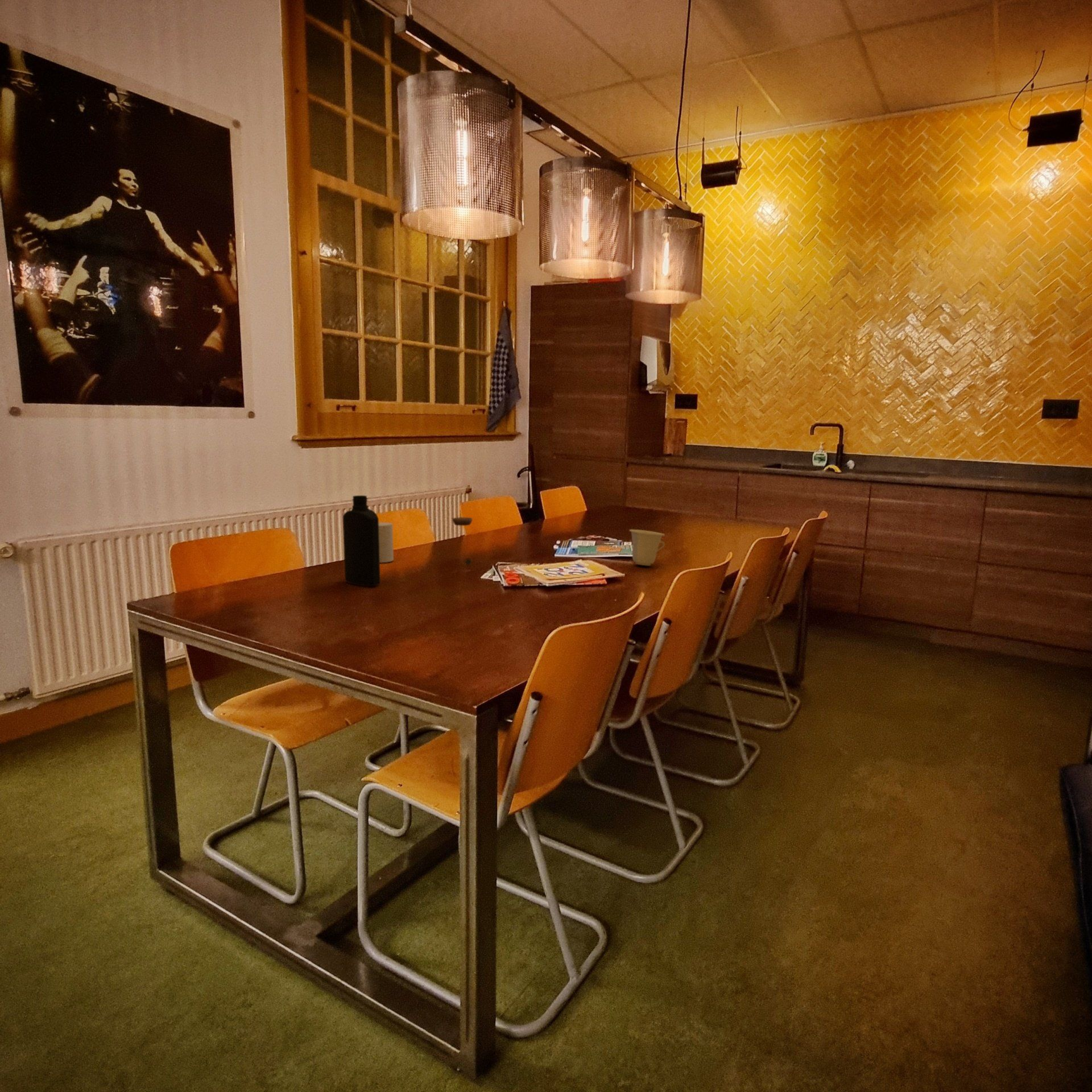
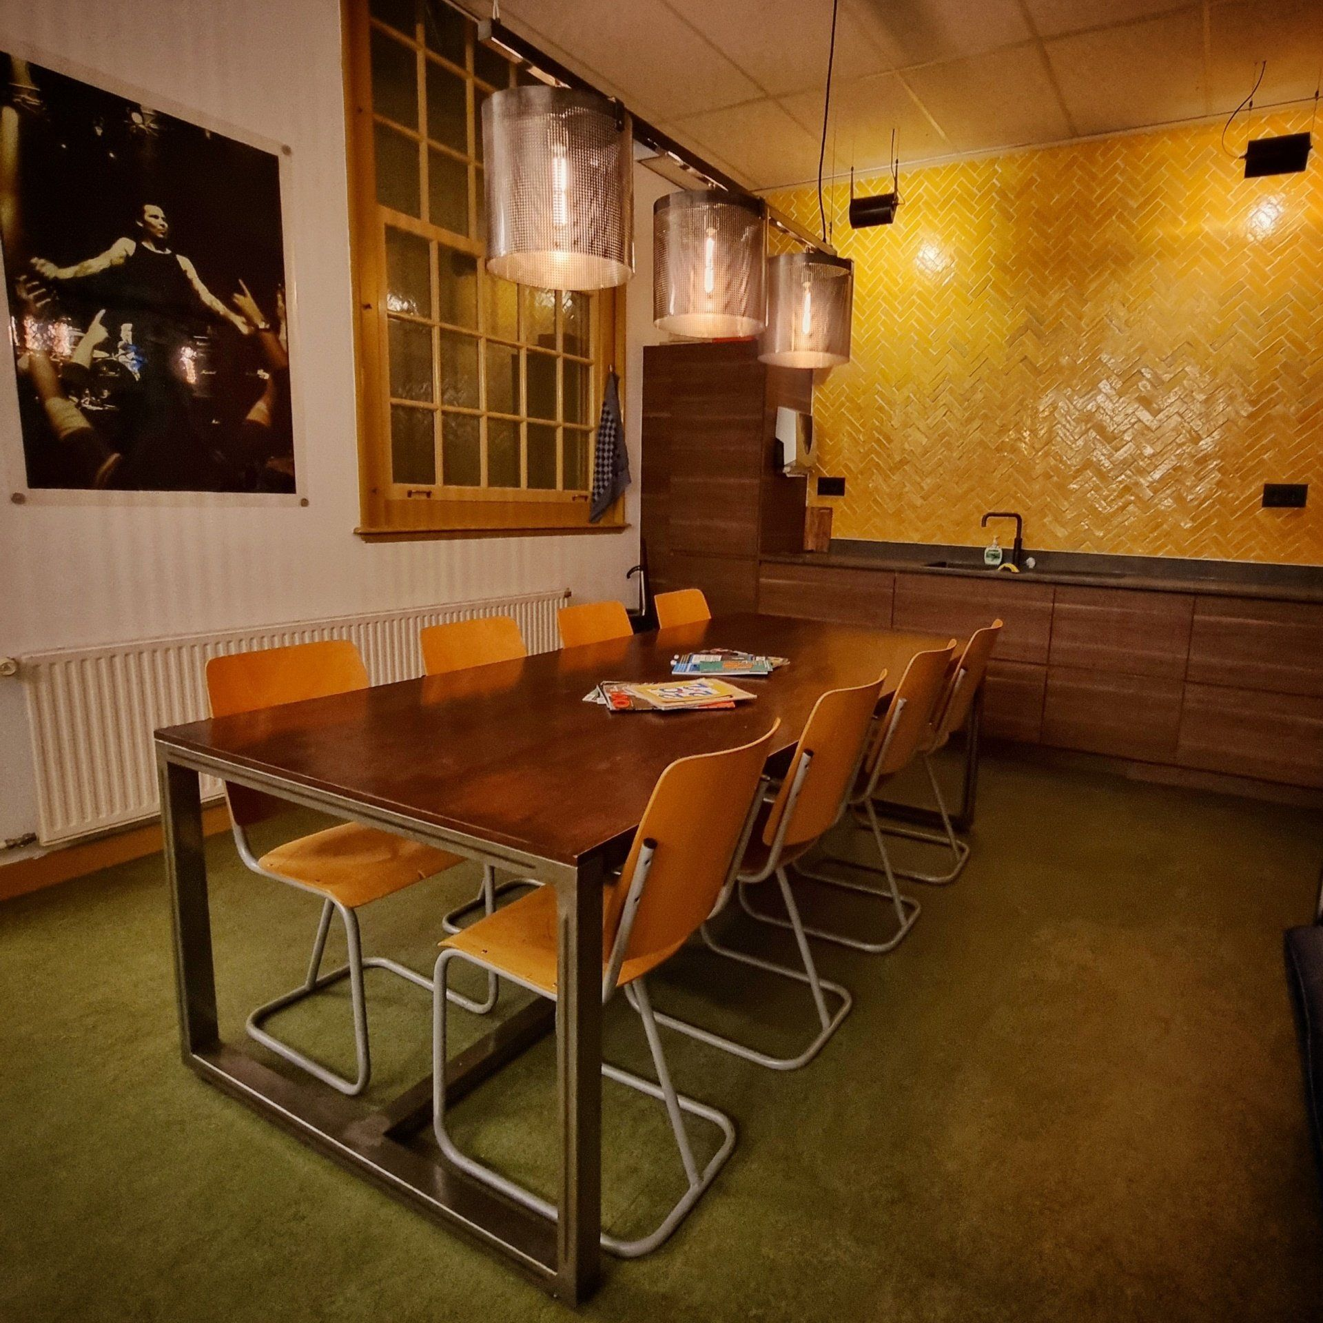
- cup (646, 547)
- cup (380, 542)
- jar (462, 525)
- bottle (361, 540)
